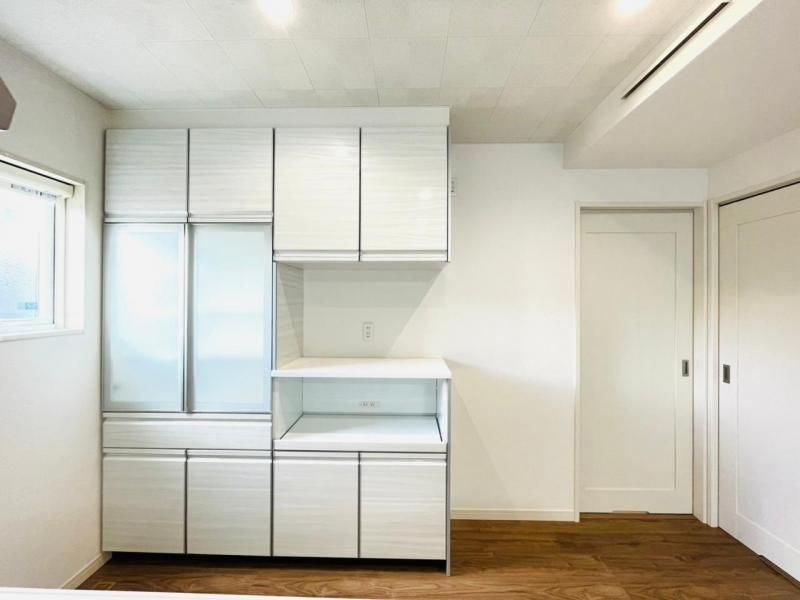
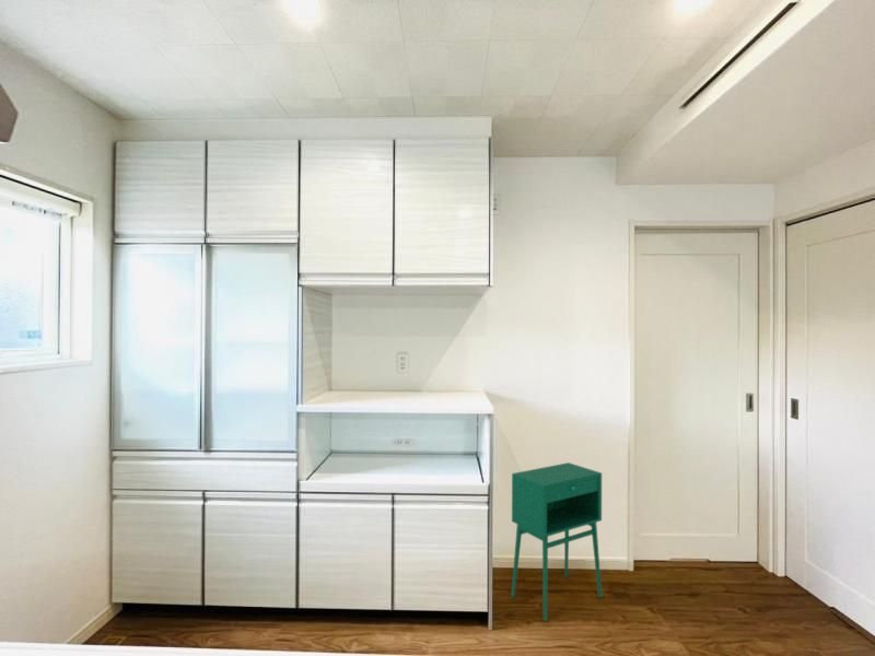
+ storage cabinet (555, 534)
